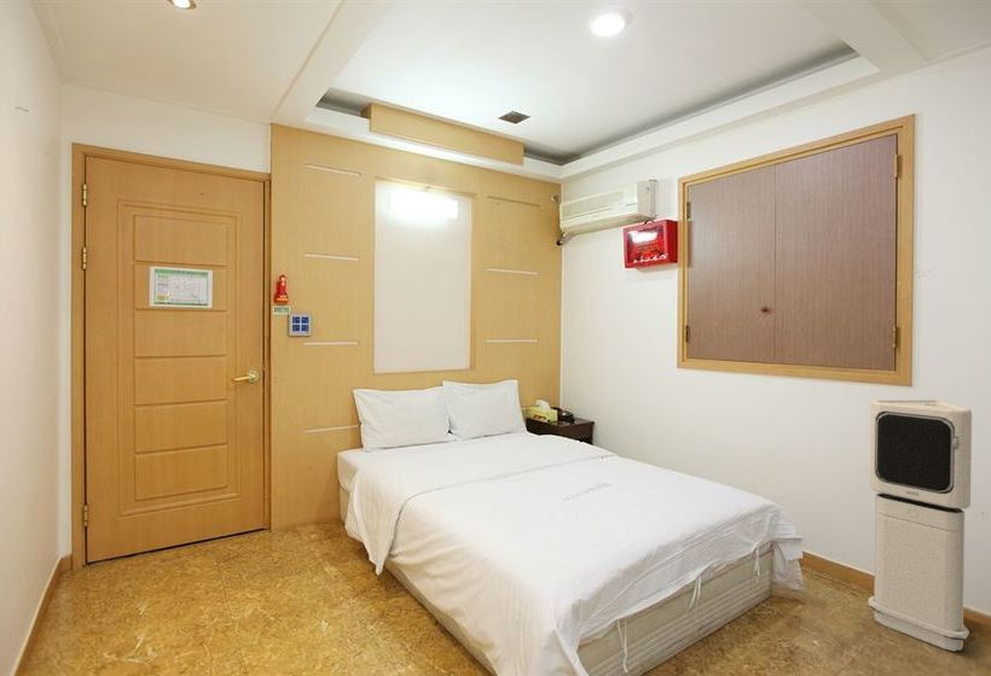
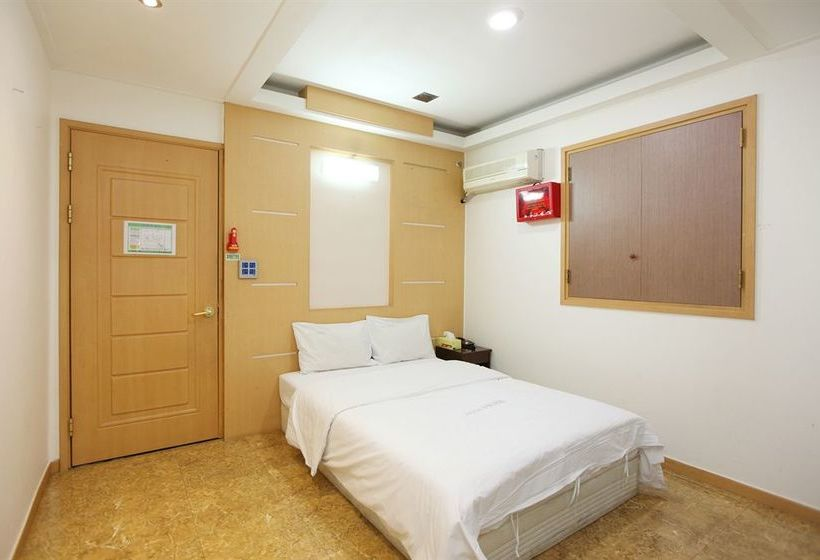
- air purifier (925, 513)
